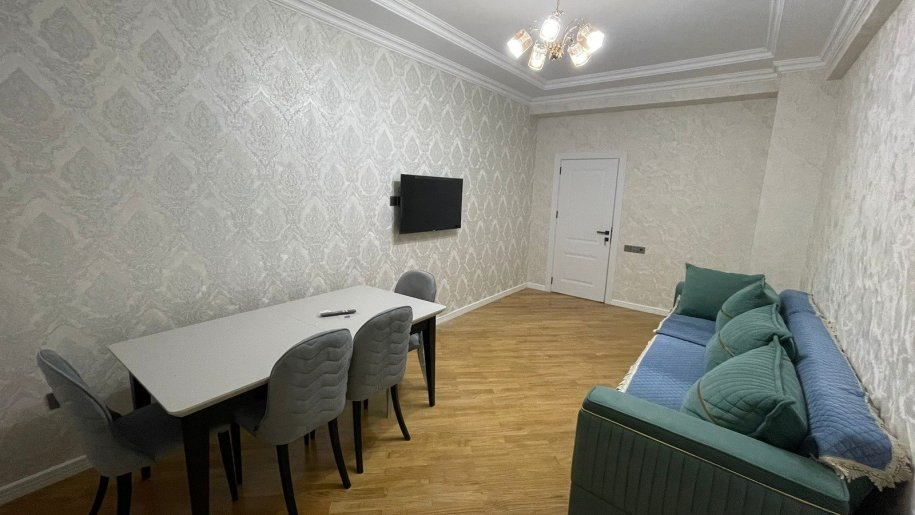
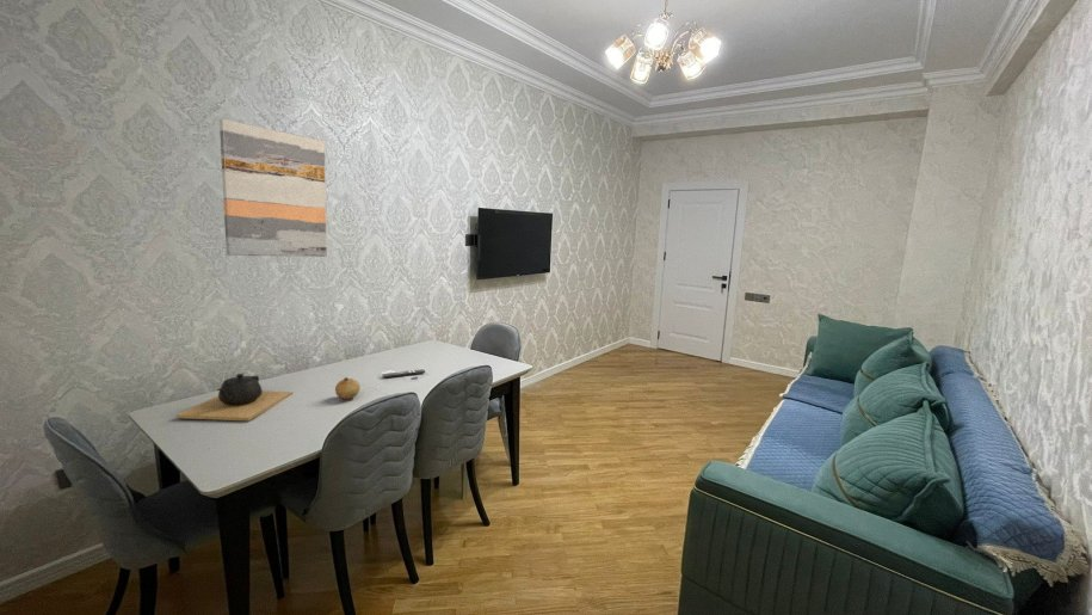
+ fruit (347, 387)
+ teapot (237, 389)
+ wall art (278, 193)
